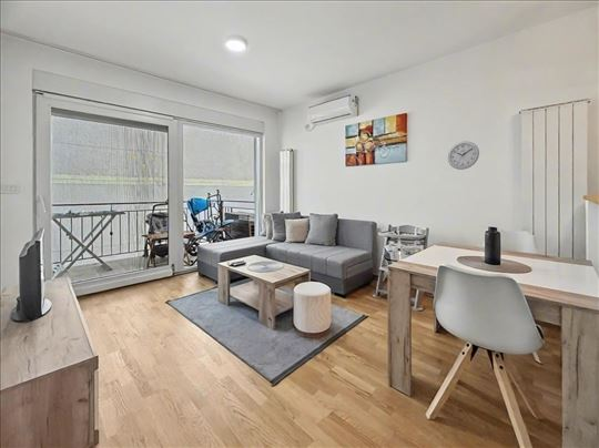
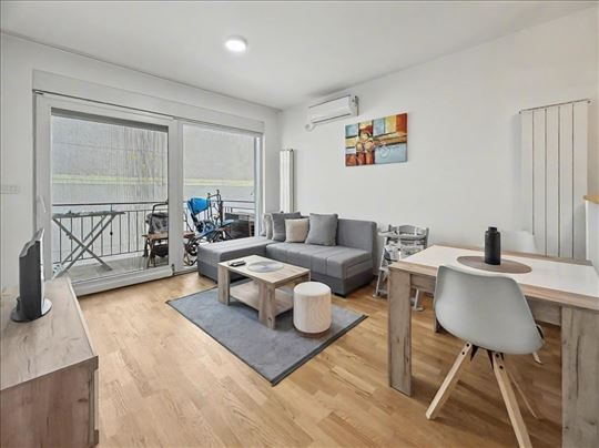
- wall clock (463, 155)
